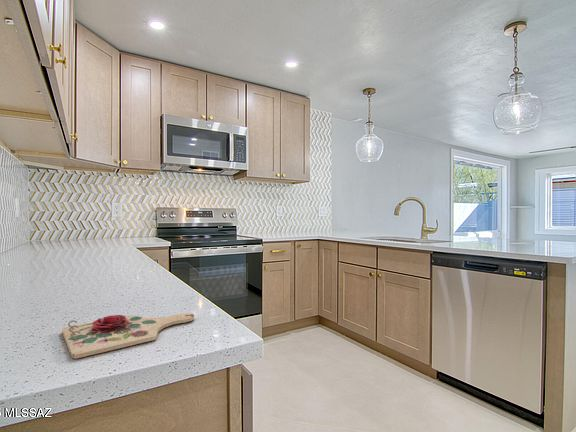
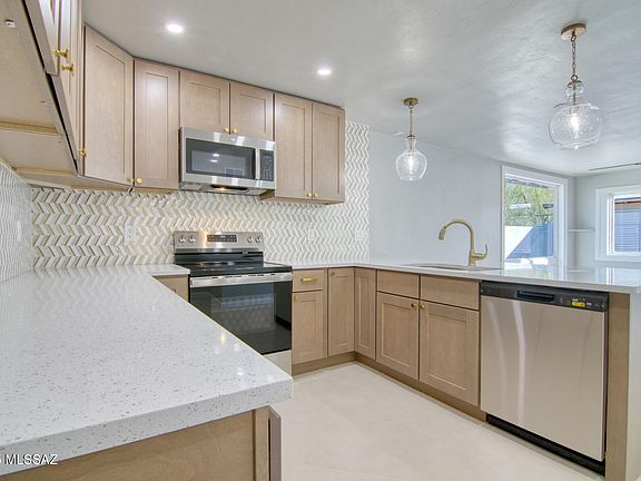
- cutting board (137, 322)
